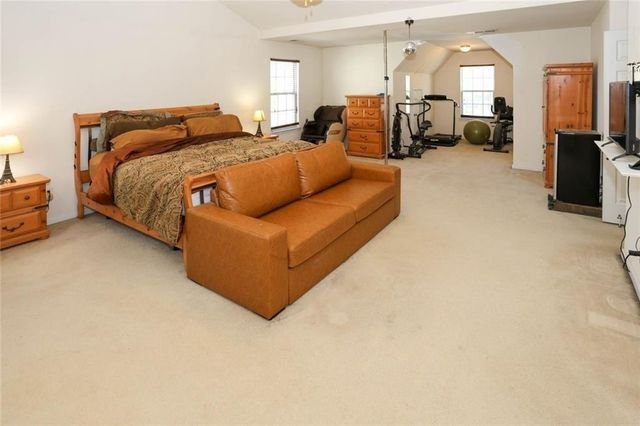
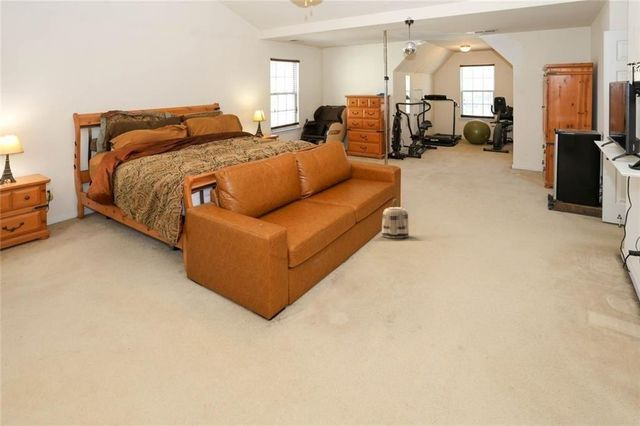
+ basket (395, 217)
